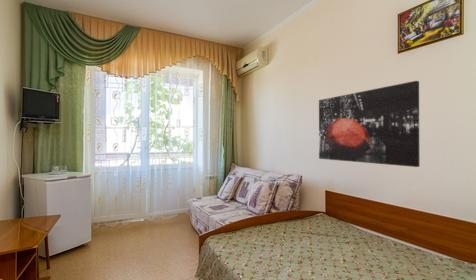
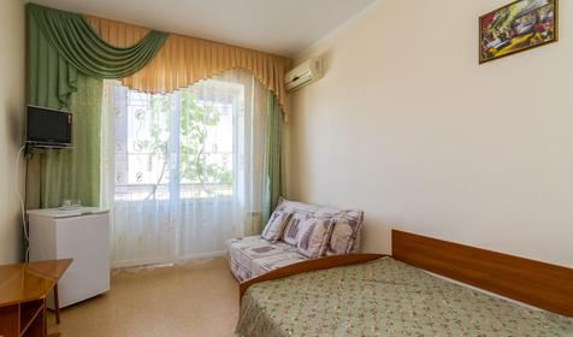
- wall art (359, 127)
